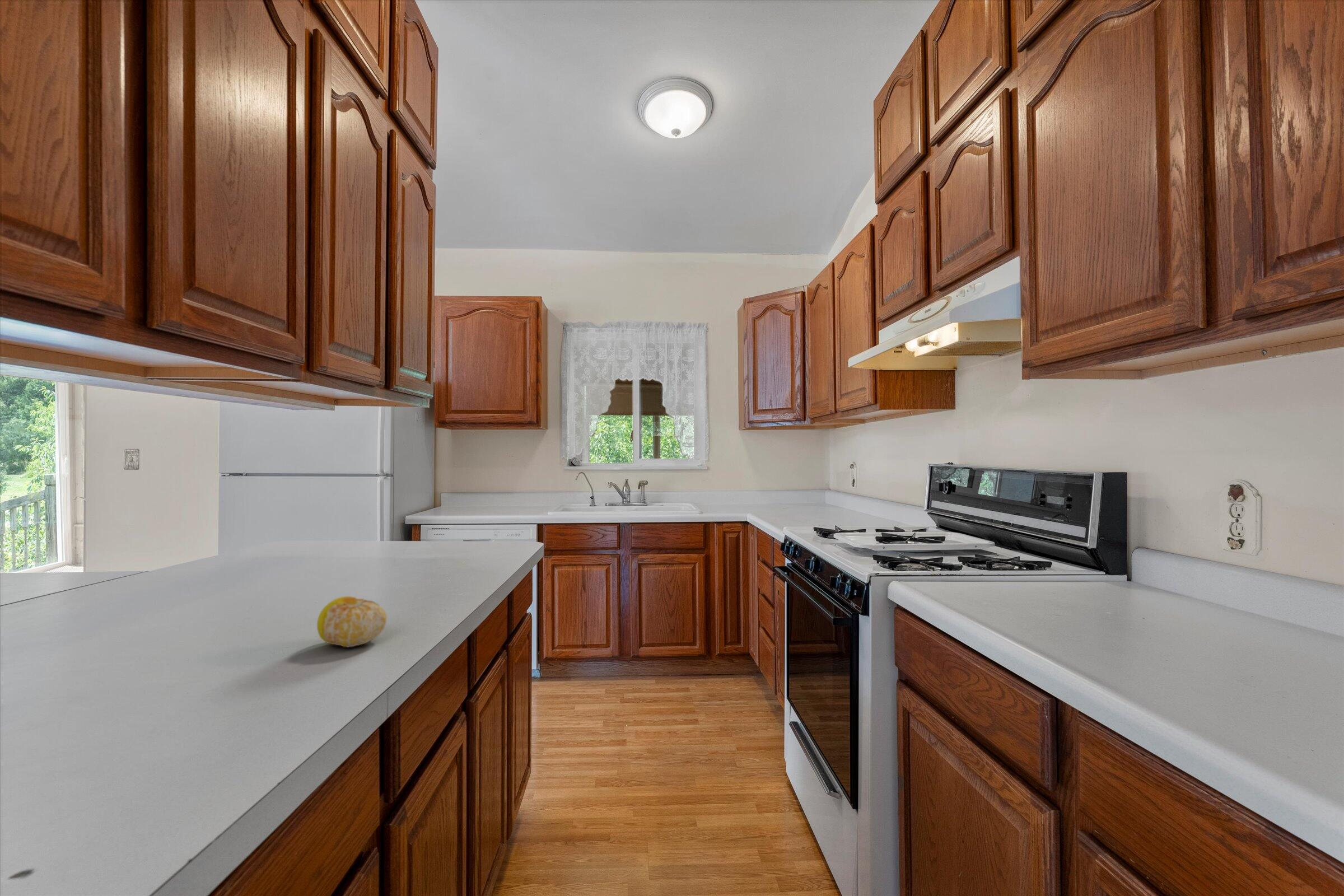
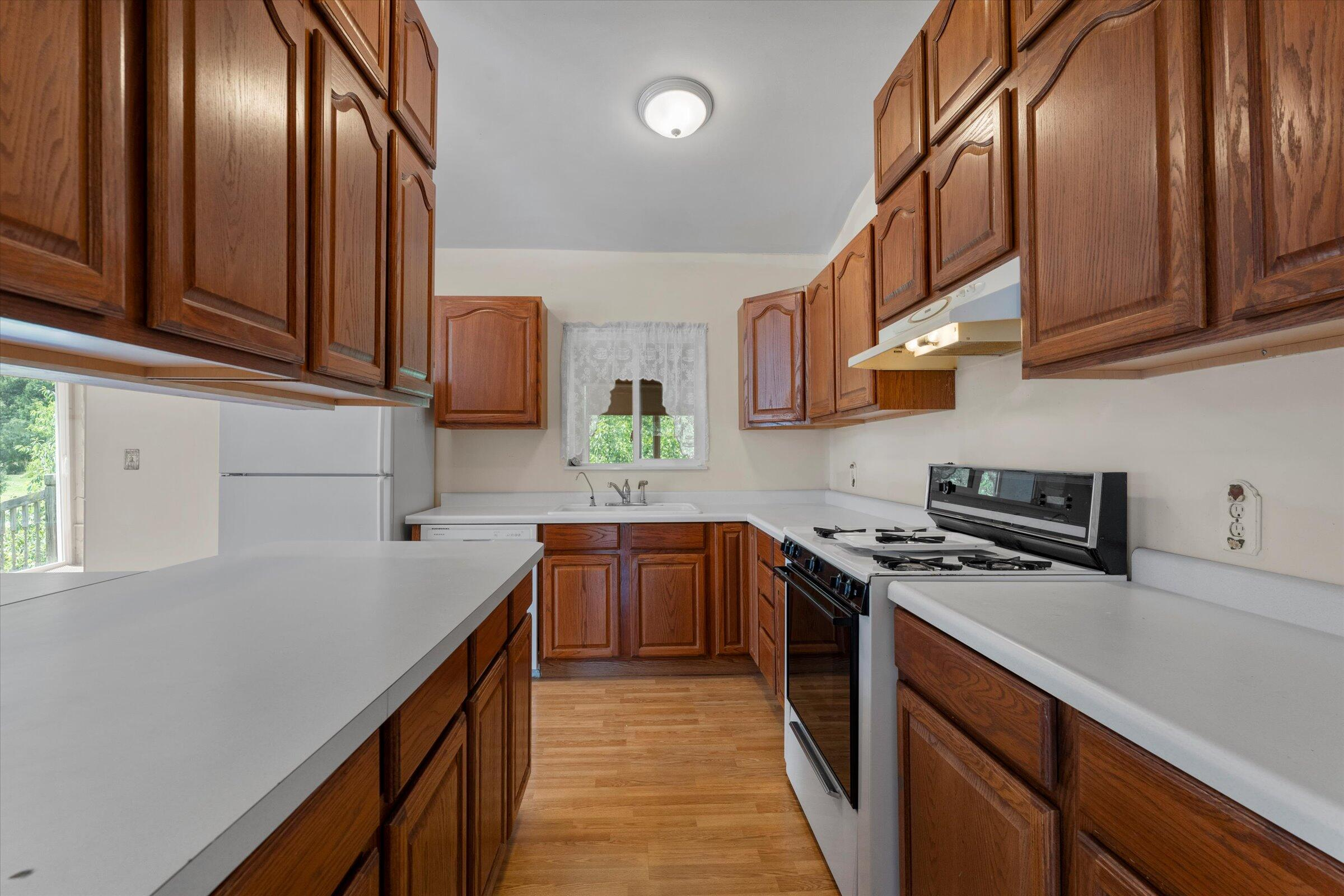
- fruit (352, 620)
